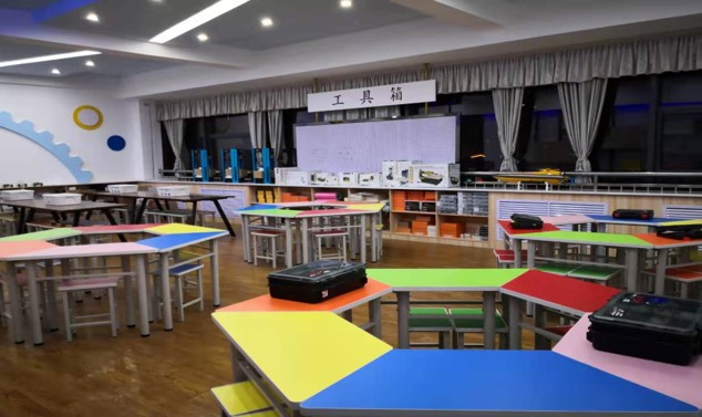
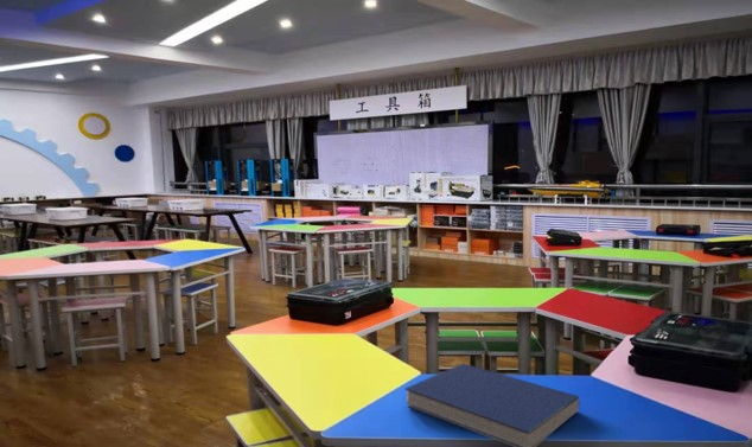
+ book (492, 397)
